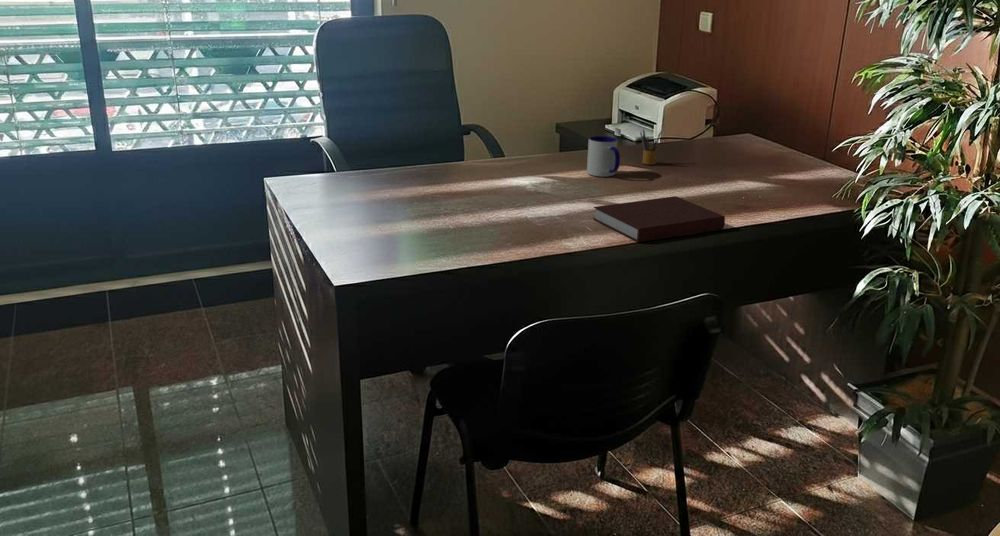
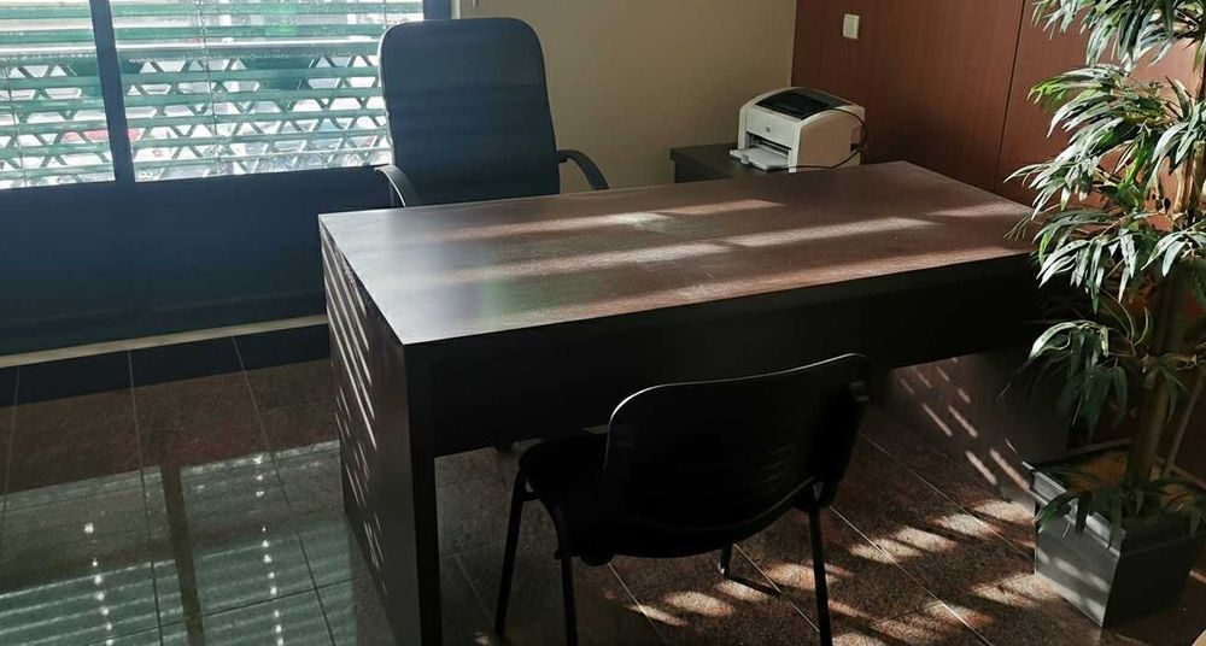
- notebook (658, 217)
- mug (605, 157)
- pencil box (648, 146)
